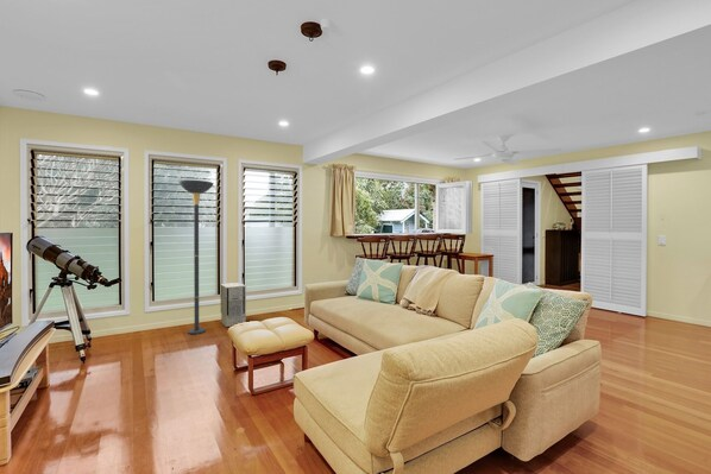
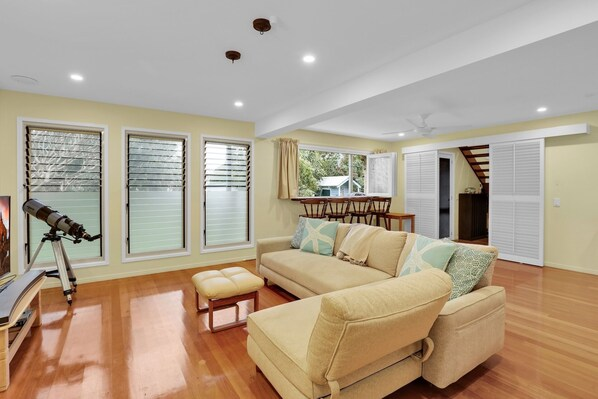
- air purifier (233, 303)
- floor lamp (196, 257)
